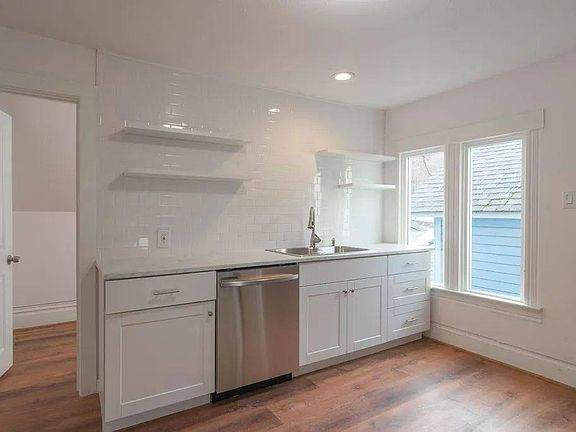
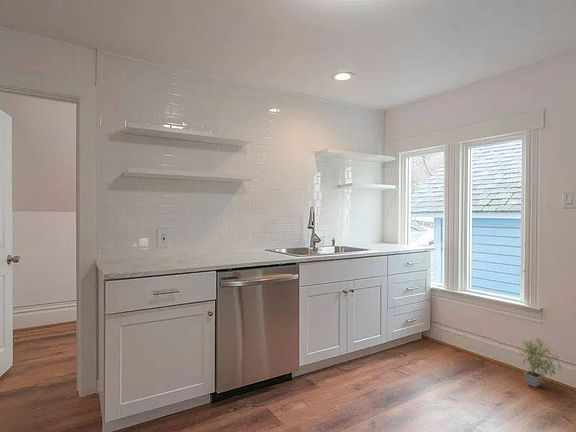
+ potted plant (537, 360)
